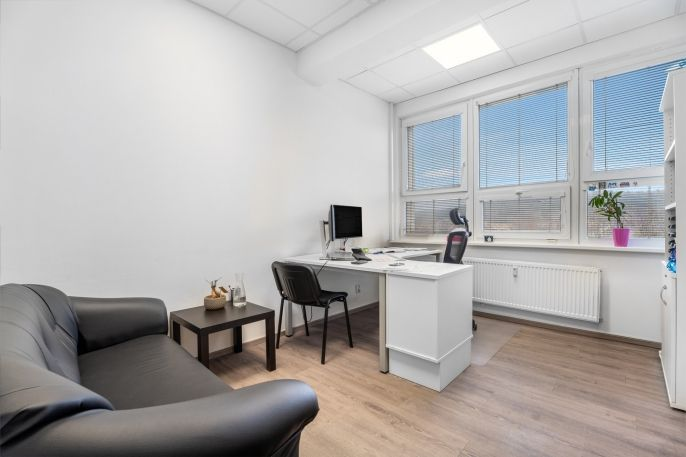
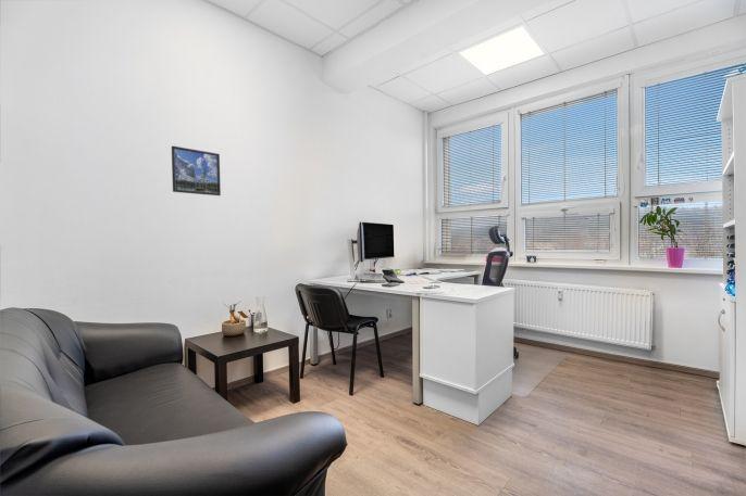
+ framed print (197, 171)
